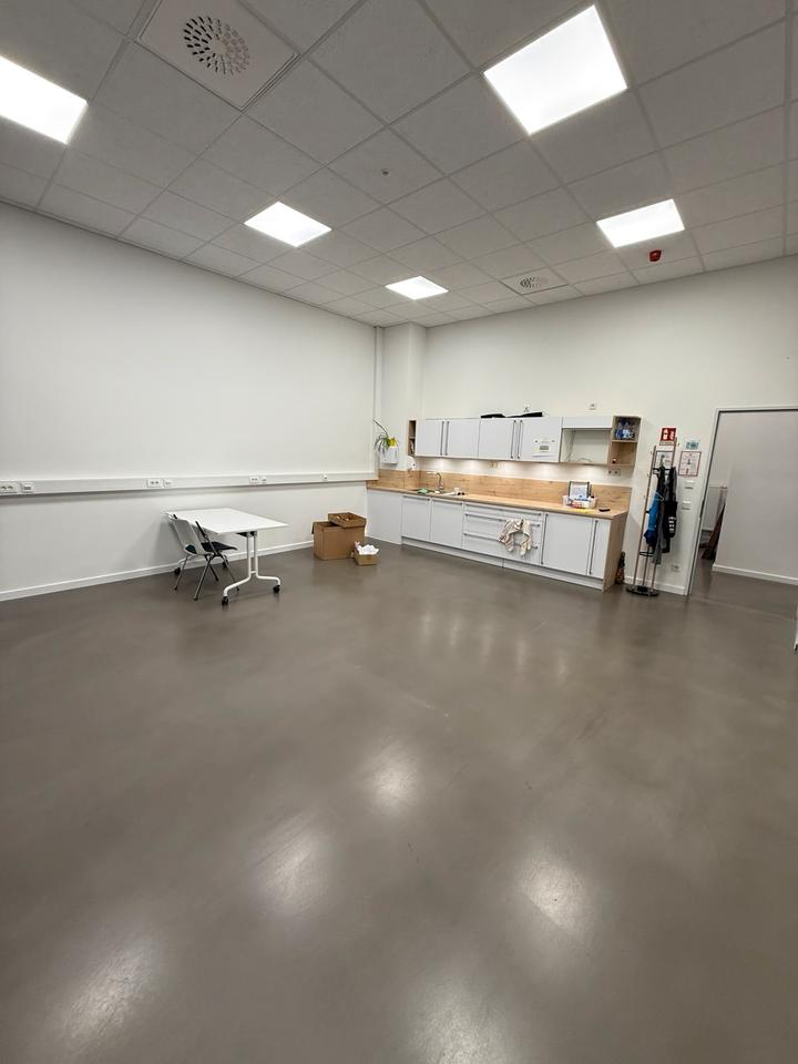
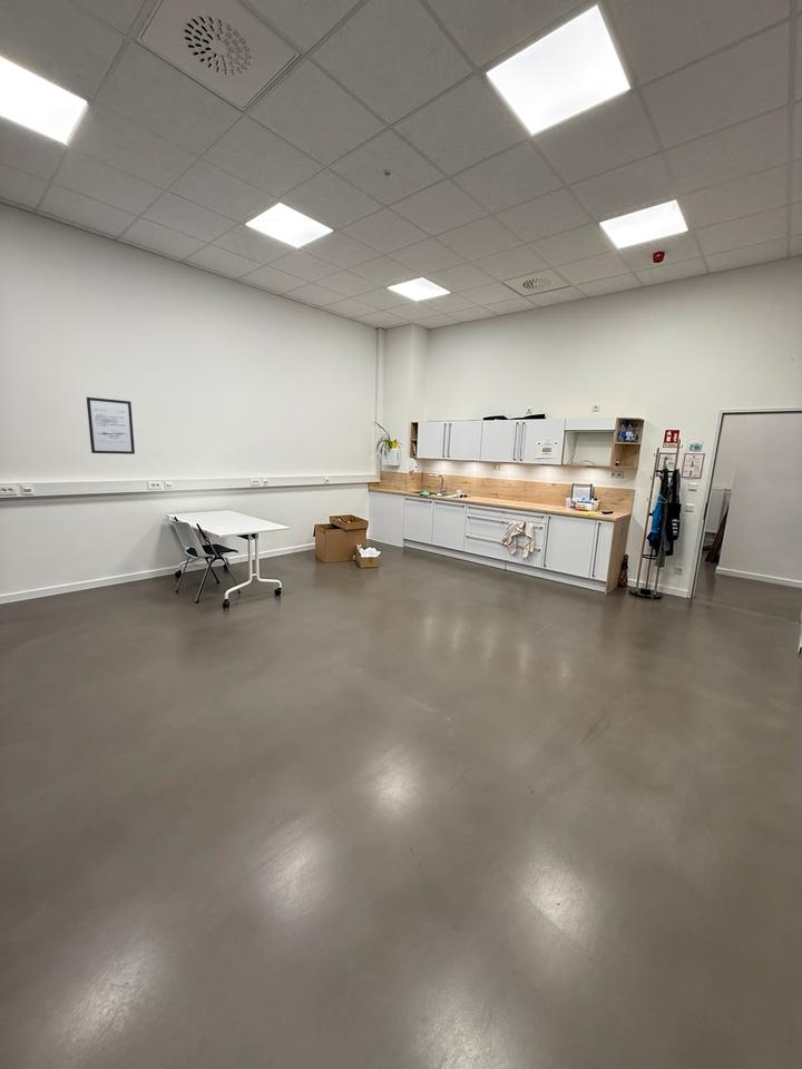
+ wall art (111, 426)
